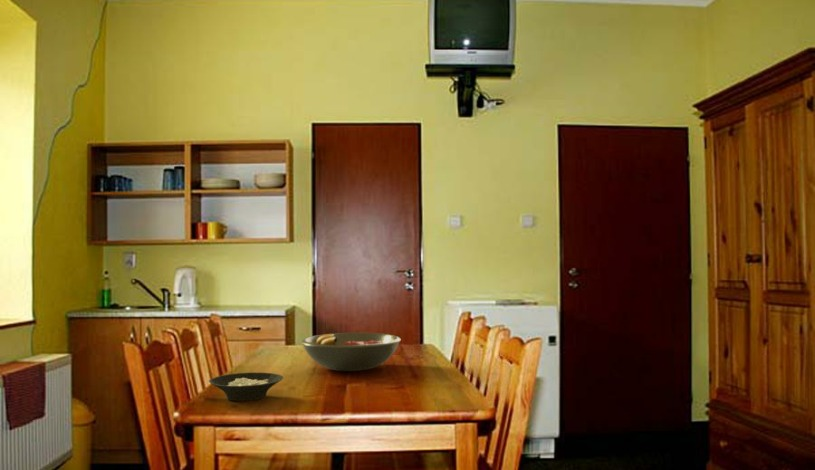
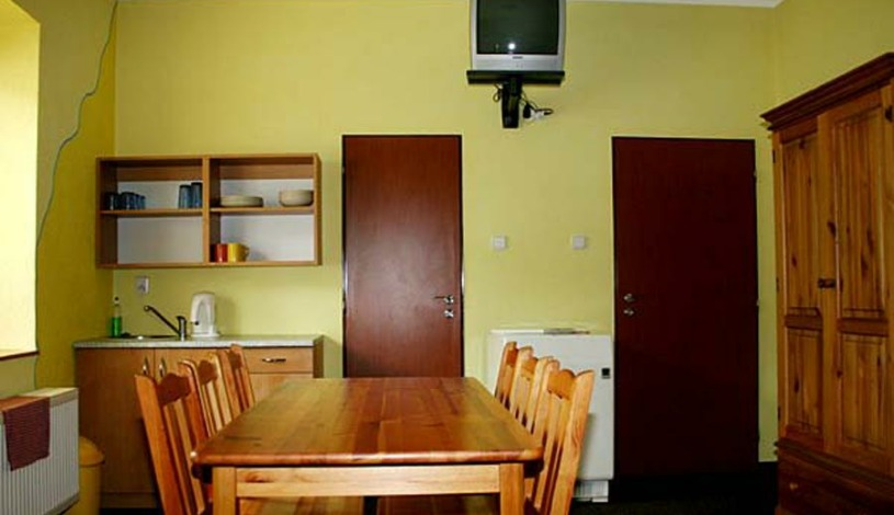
- fruit bowl (351, 349)
- cereal bowl (246, 387)
